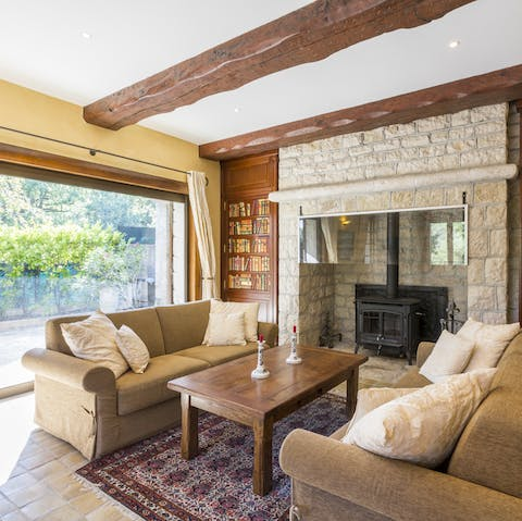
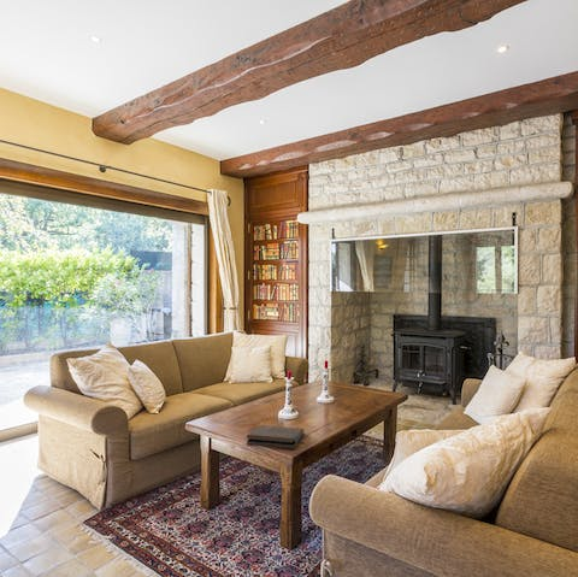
+ pizza box (276, 432)
